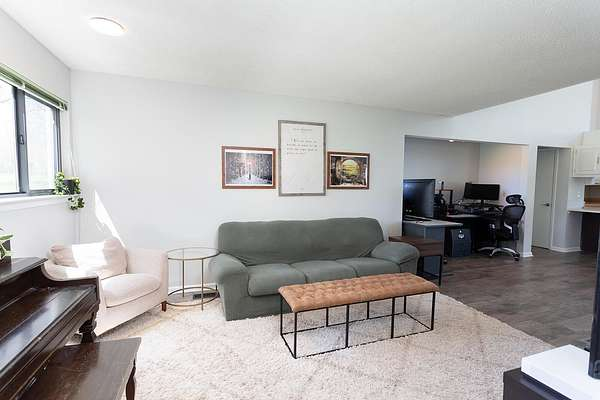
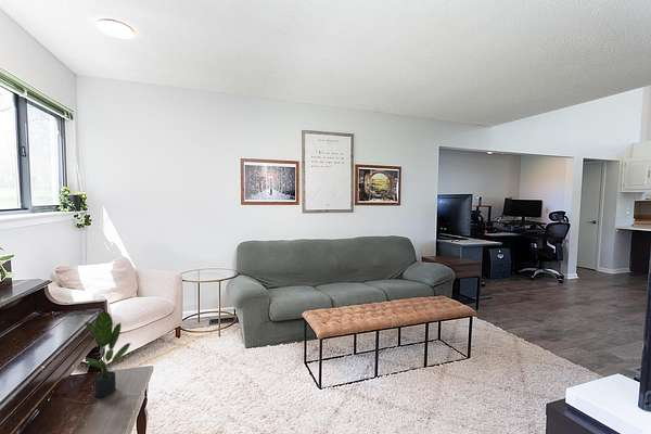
+ potted plant (102, 354)
